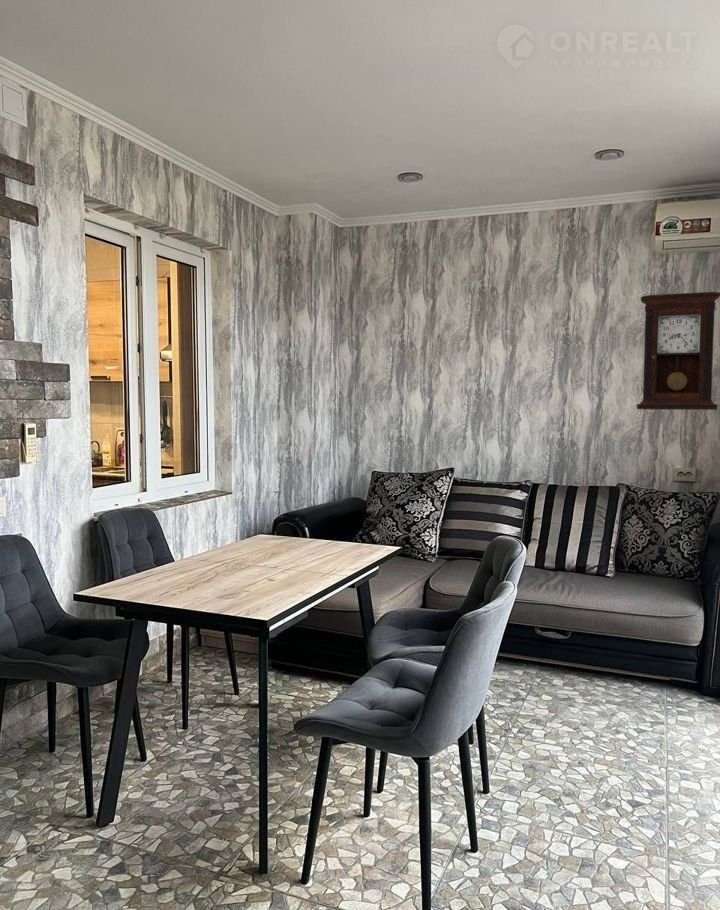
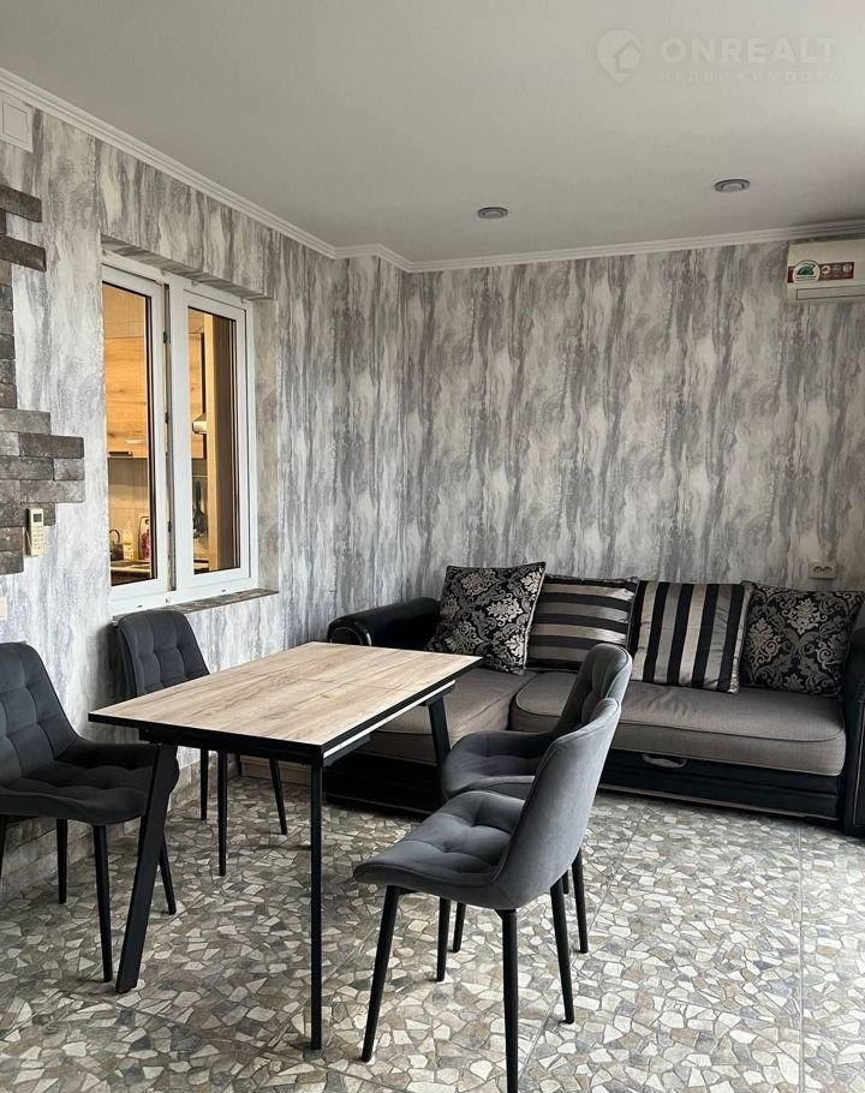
- pendulum clock (677, 352)
